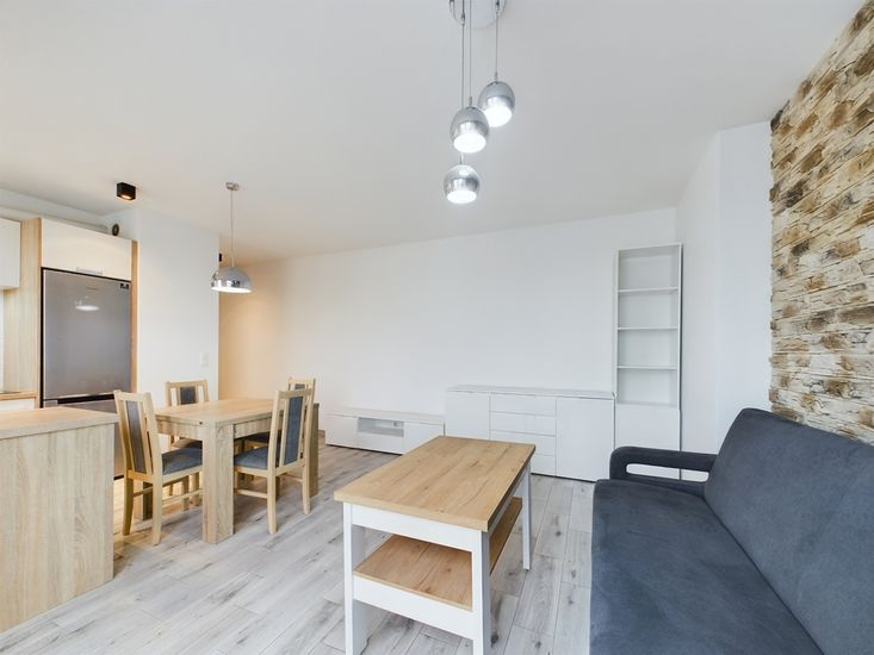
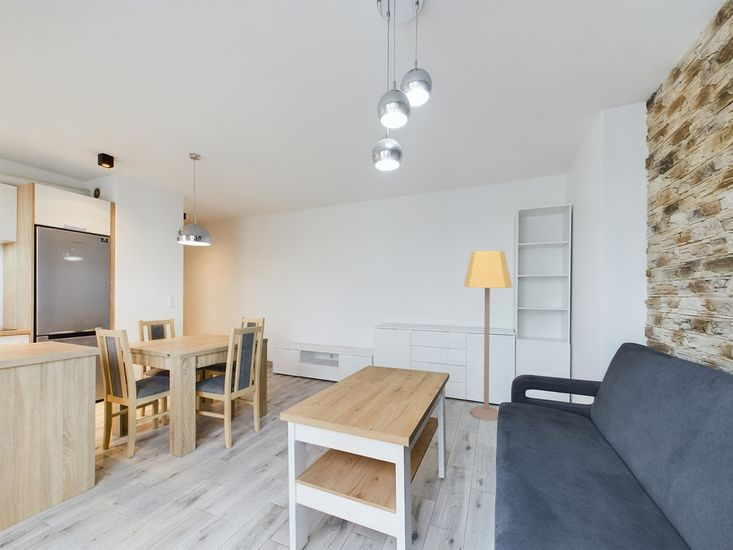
+ lamp (486, 333)
